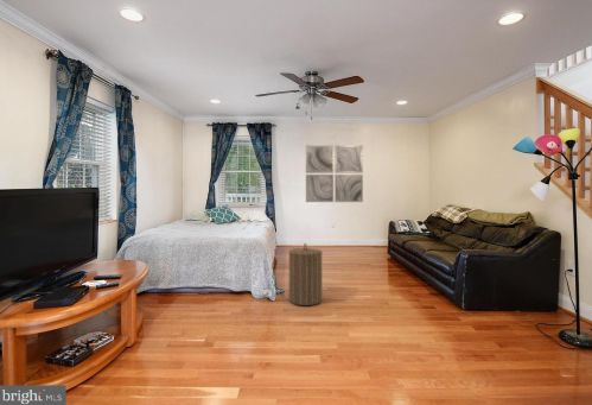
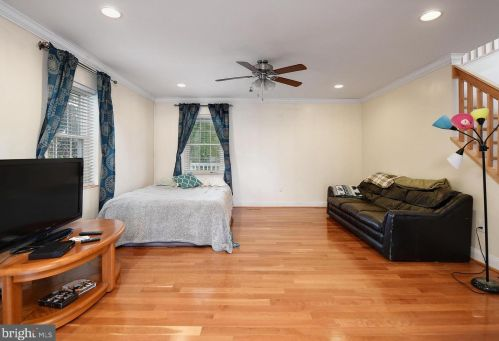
- laundry hamper (305, 271)
- wall art (335, 172)
